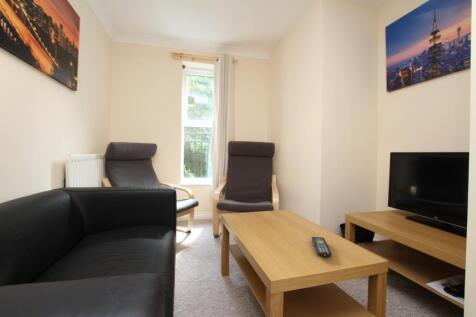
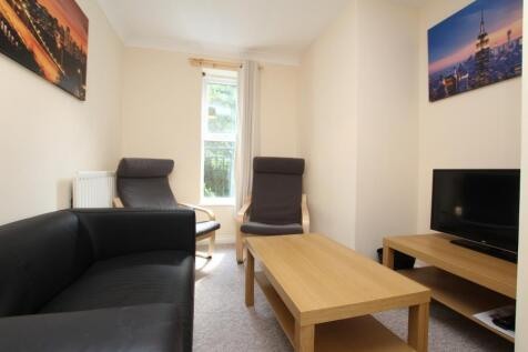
- remote control (320, 245)
